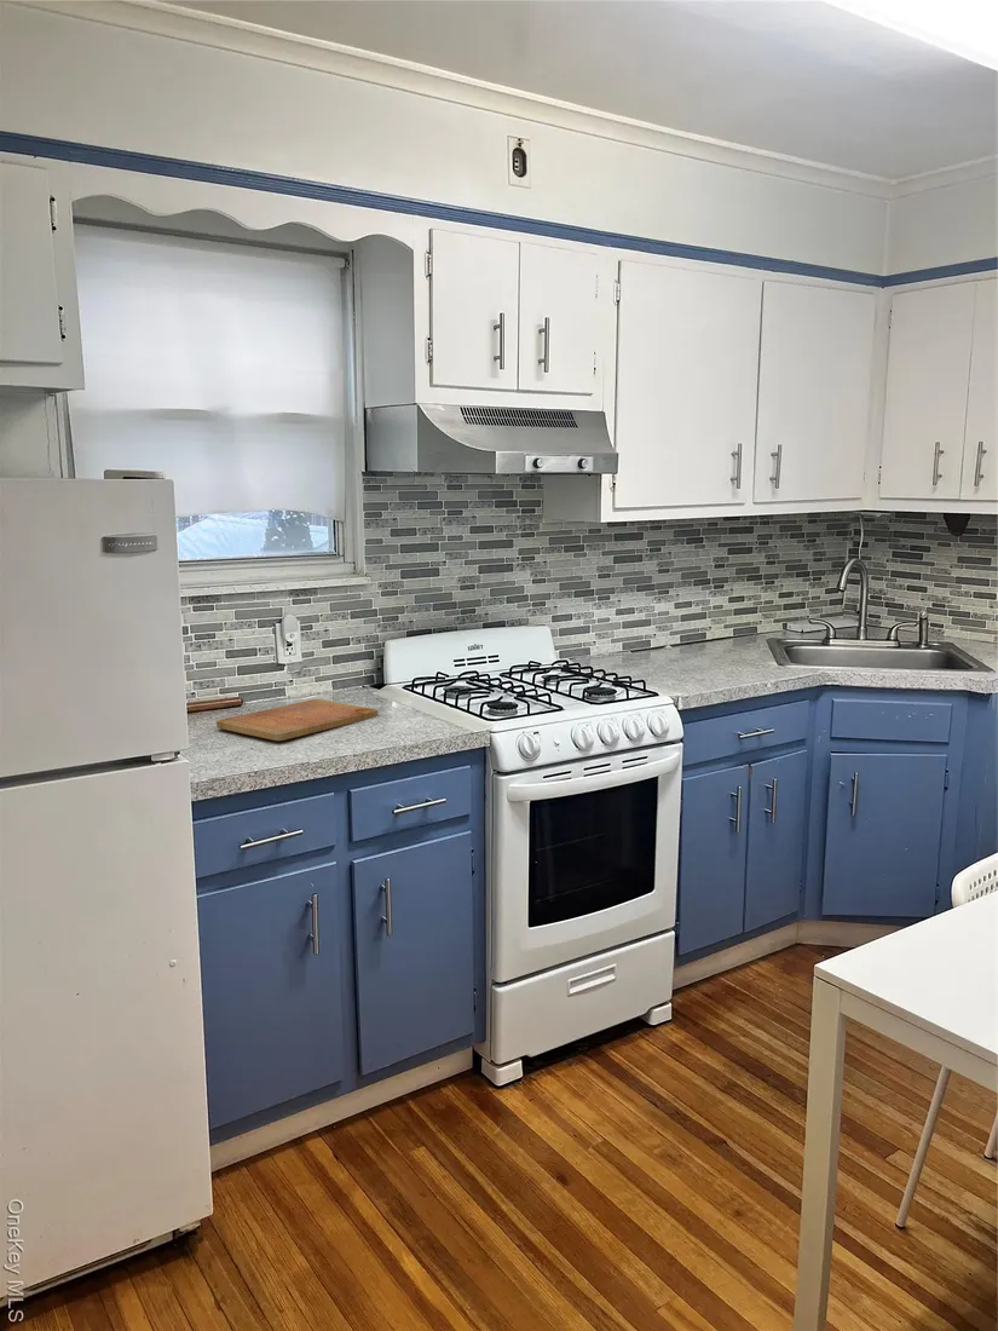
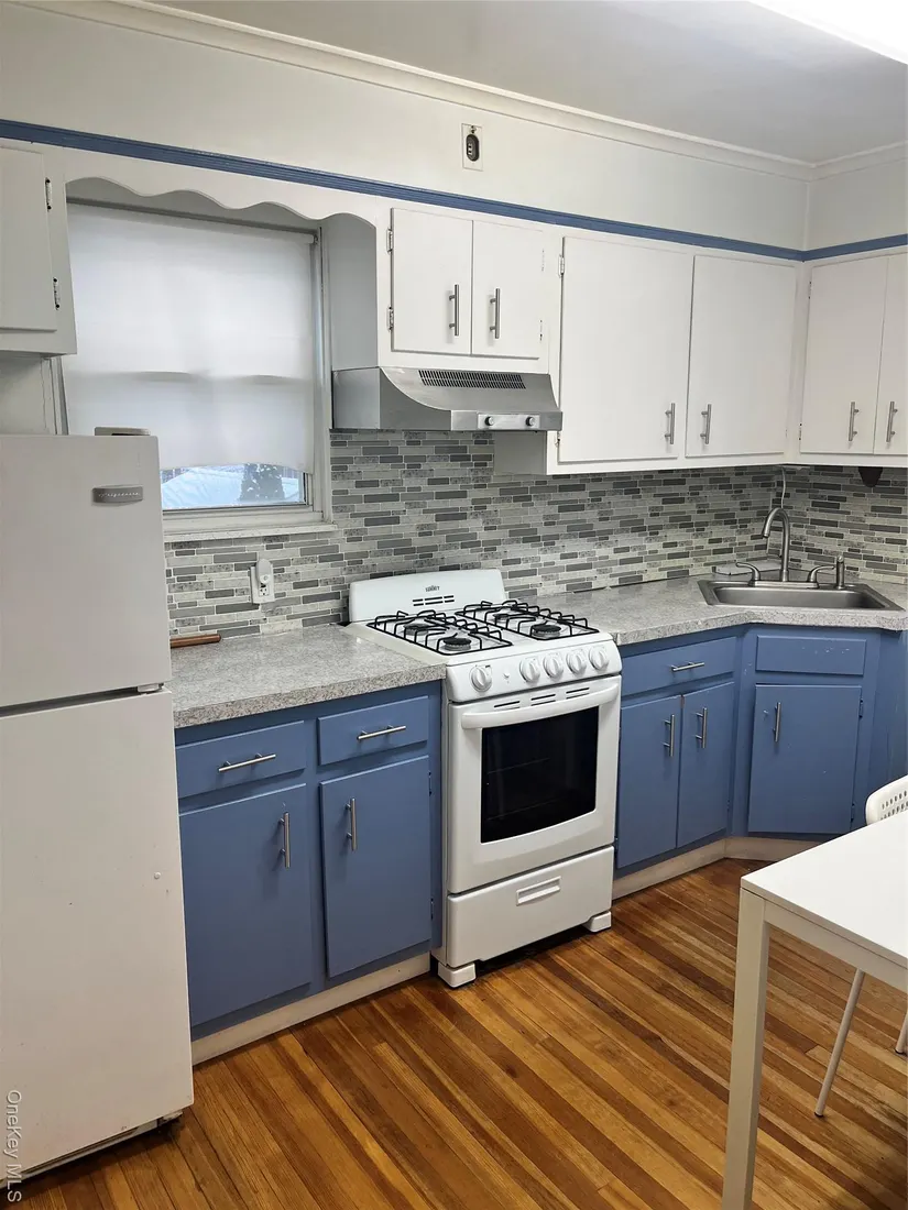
- cutting board (299, 718)
